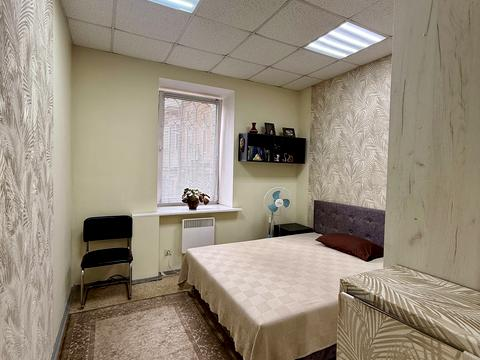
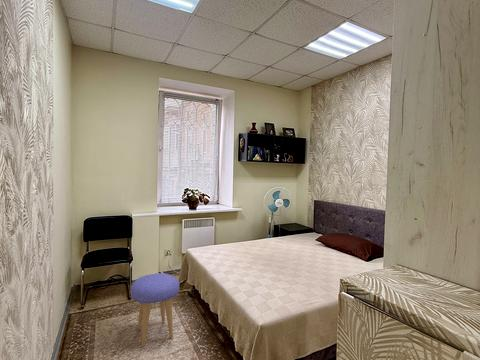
+ stool (150, 307)
